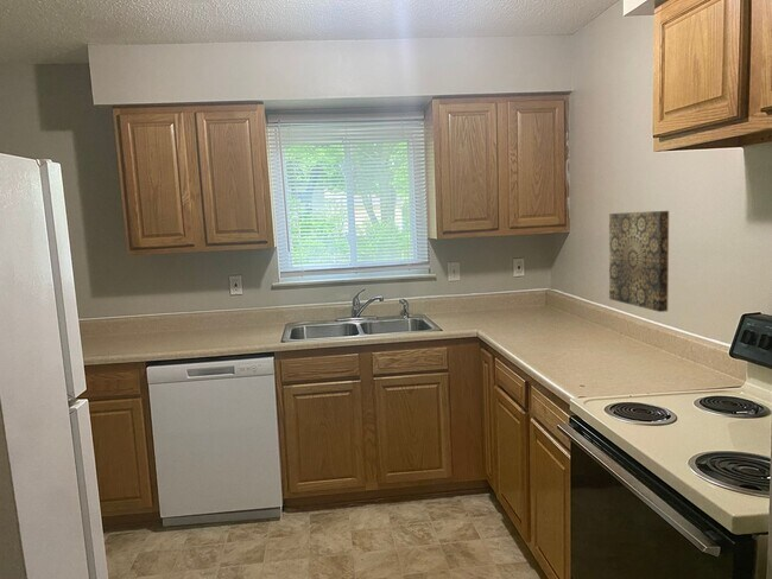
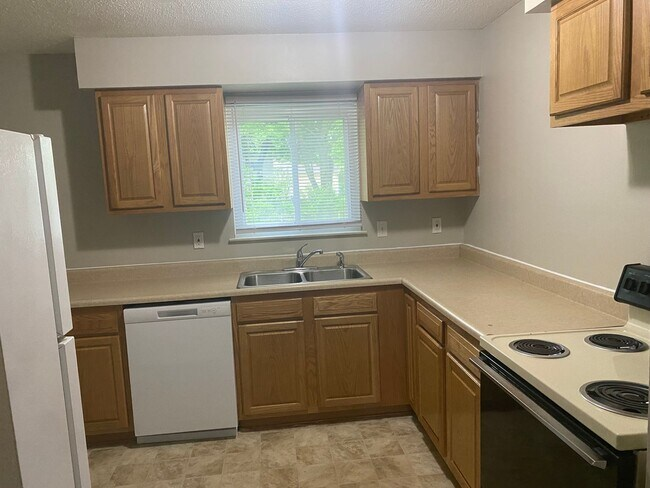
- wall art (635, 259)
